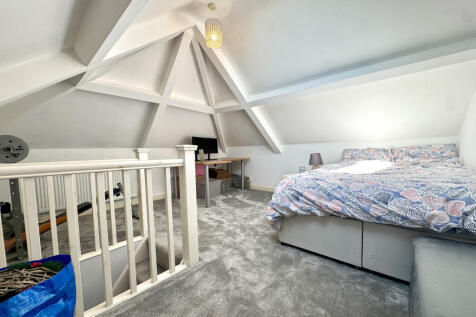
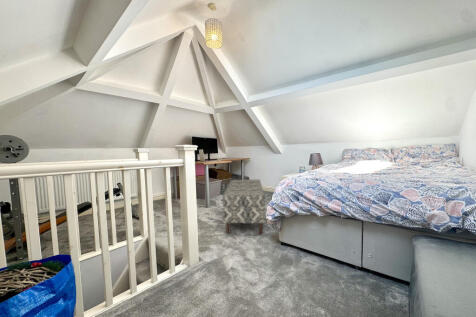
+ bench (245, 202)
